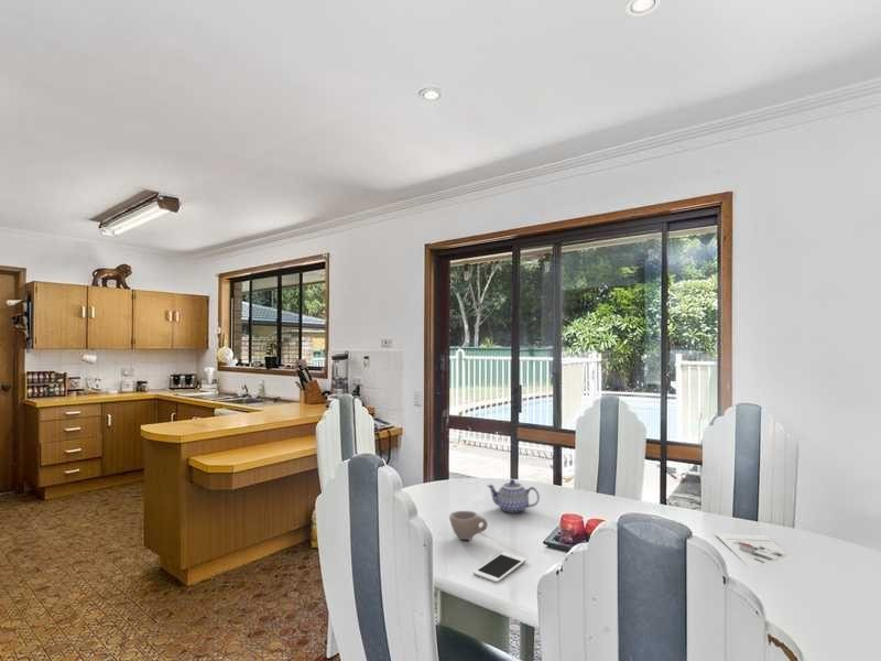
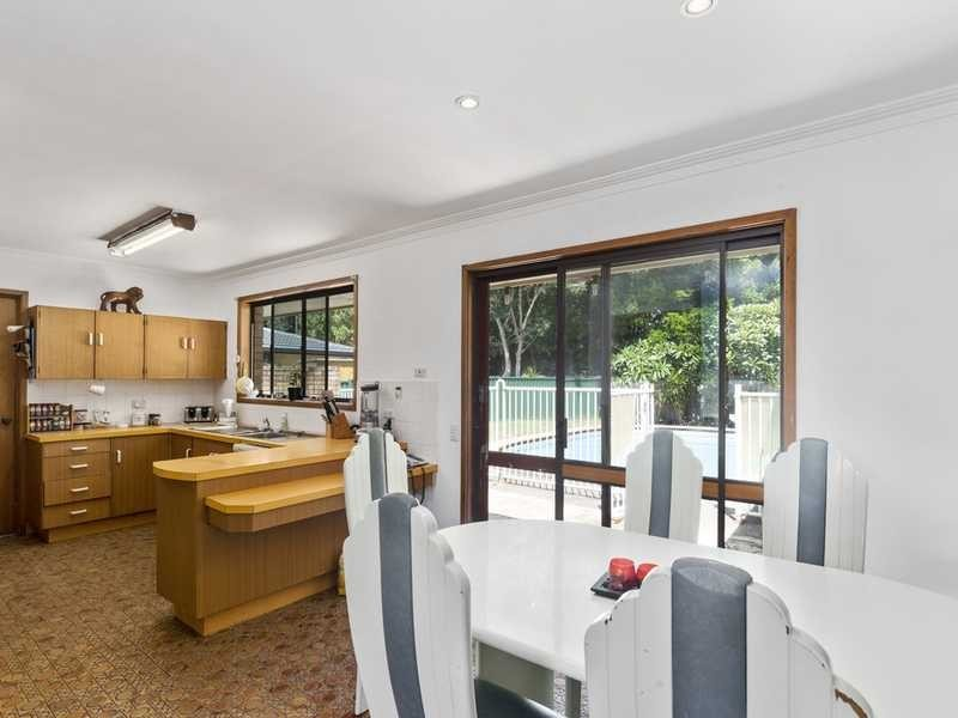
- cup (468, 525)
- architectural model (758, 546)
- teapot (512, 495)
- cell phone (500, 566)
